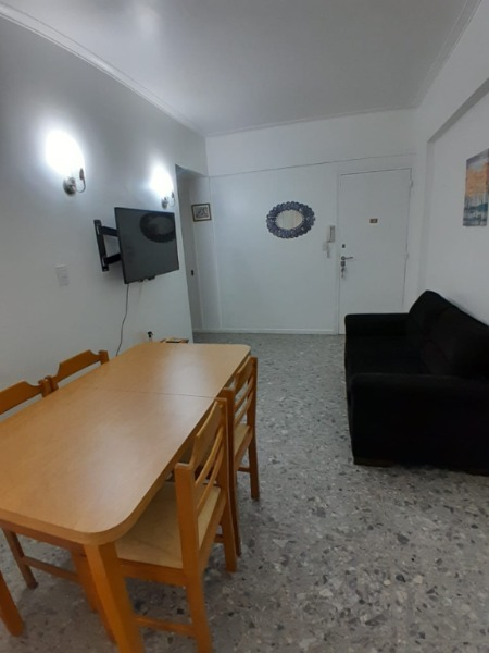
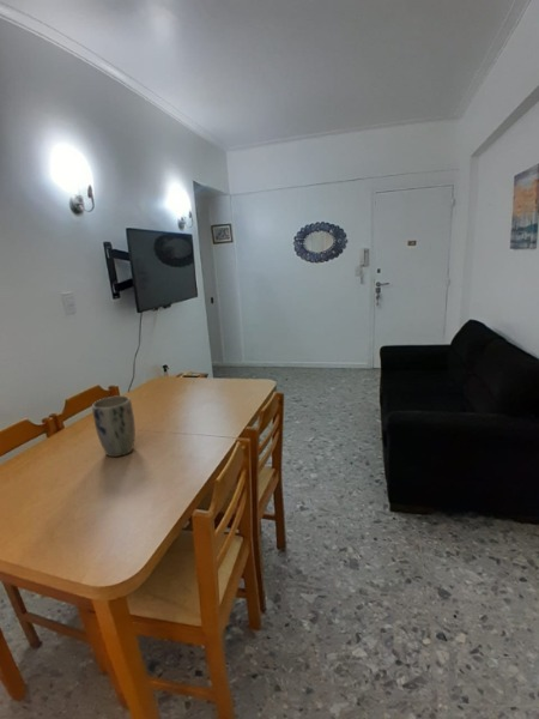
+ plant pot (115, 427)
